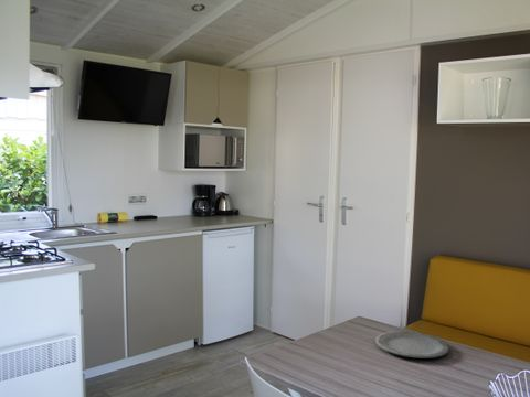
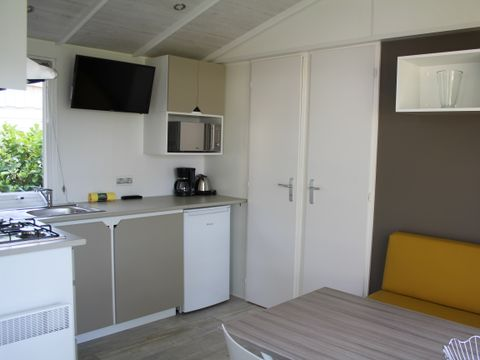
- plate (411, 344)
